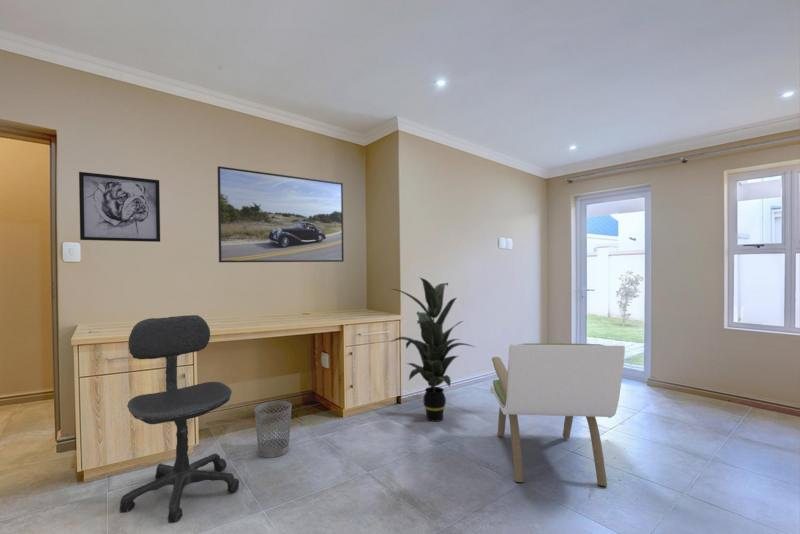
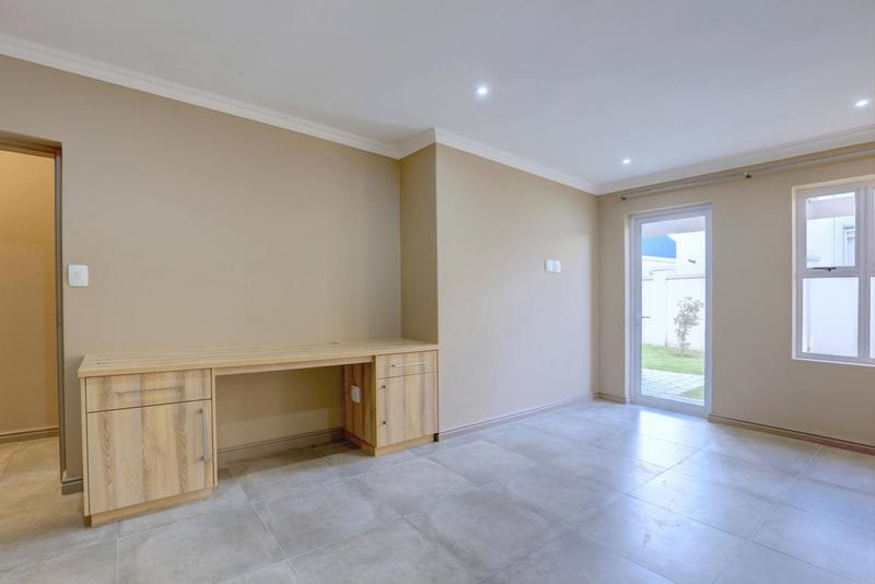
- wastebasket (273, 428)
- office chair (179, 407)
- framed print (286, 218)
- indoor plant (428, 347)
- armchair (546, 396)
- wall art (121, 208)
